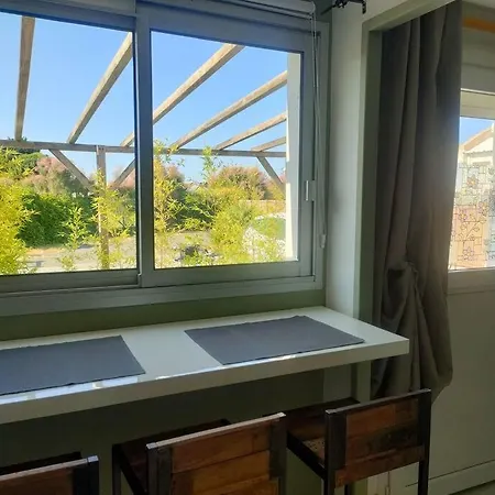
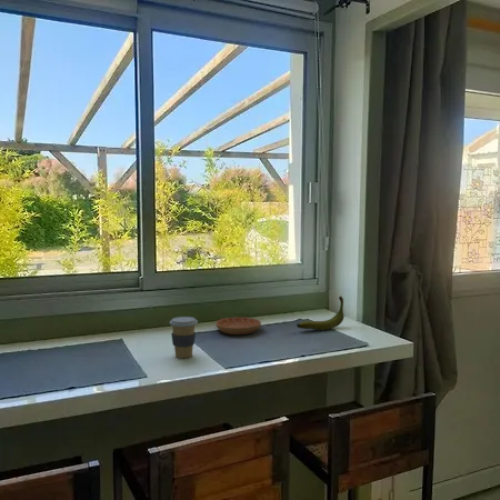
+ banana (320, 321)
+ coffee cup (183, 337)
+ saucer (238, 326)
